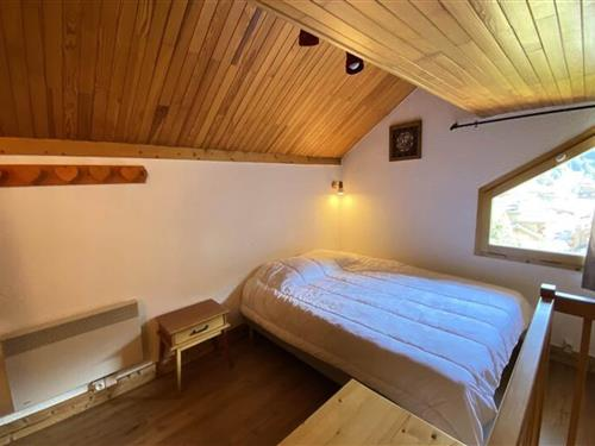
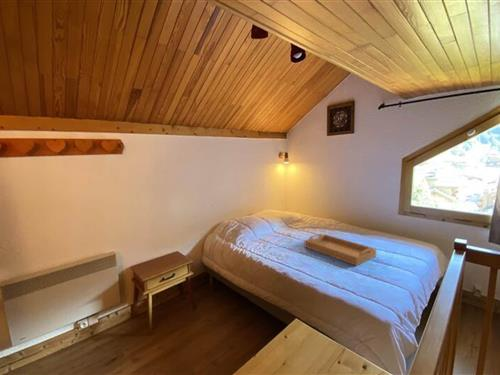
+ serving tray (338, 246)
